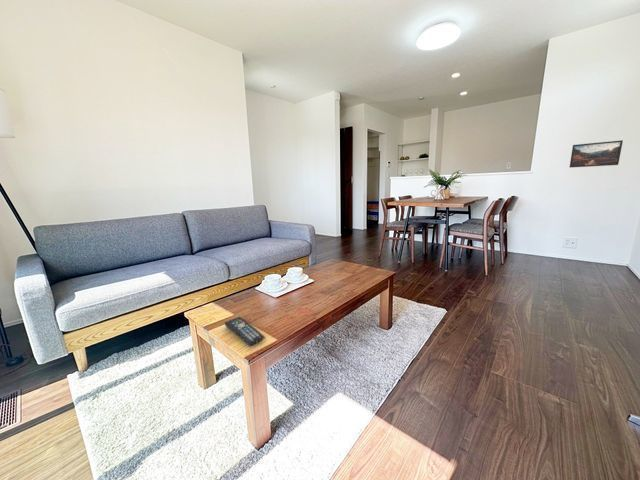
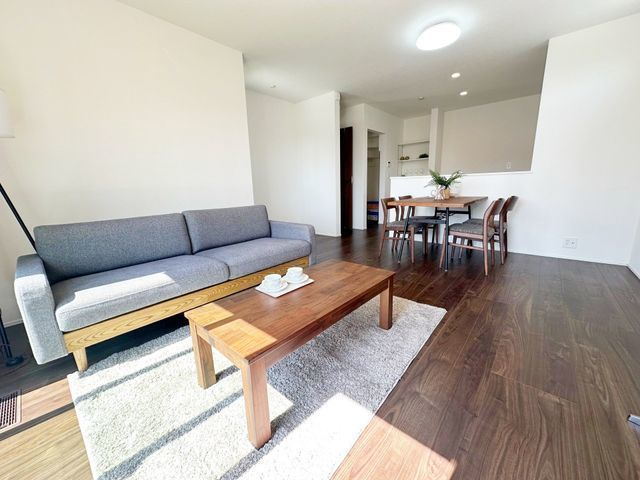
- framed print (594, 154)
- remote control (243, 329)
